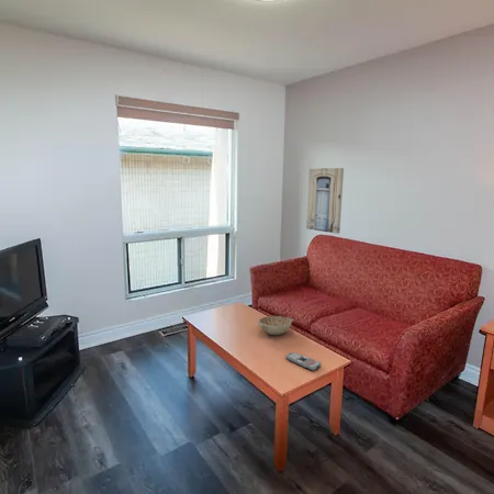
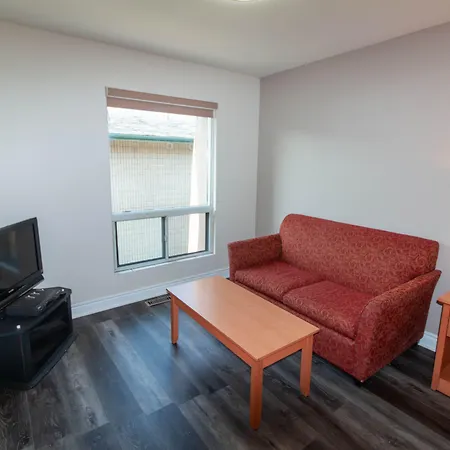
- decorative bowl (274, 326)
- wall art (324, 200)
- remote control (302, 360)
